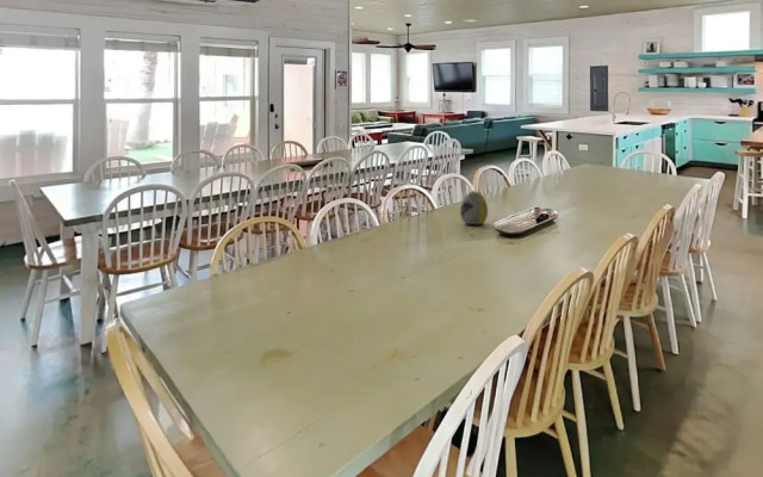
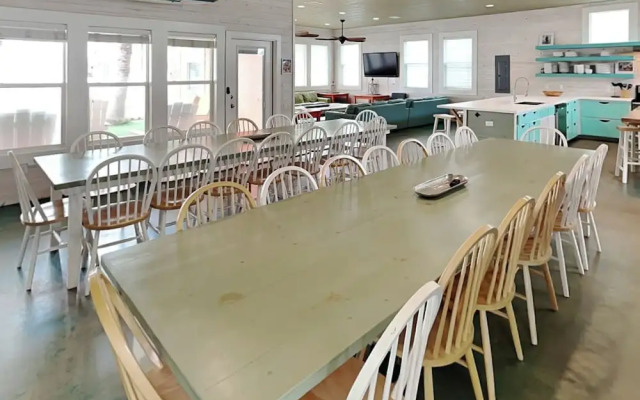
- decorative egg (473, 207)
